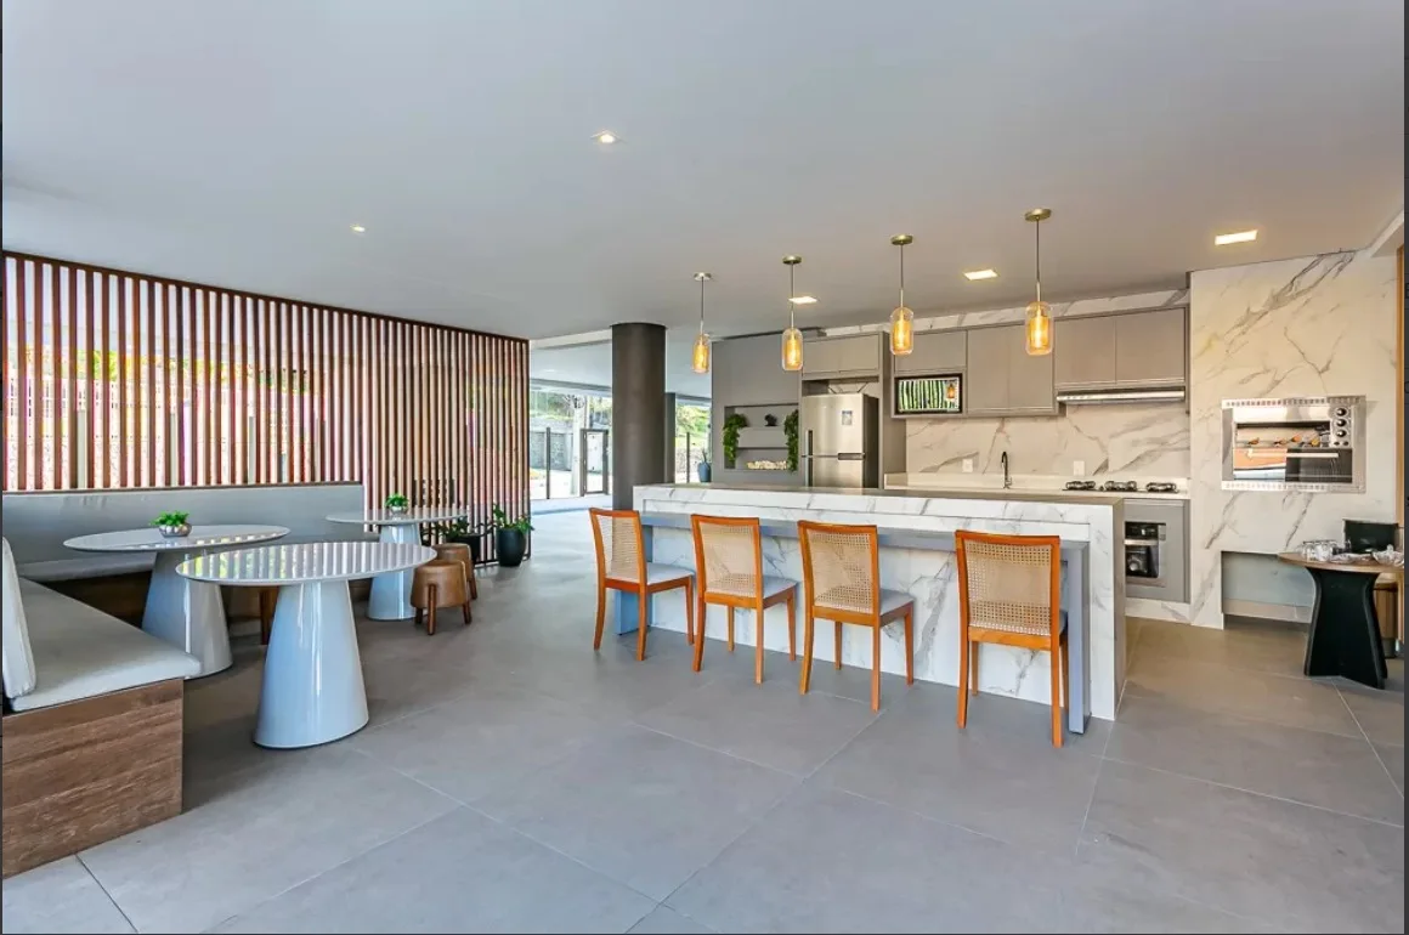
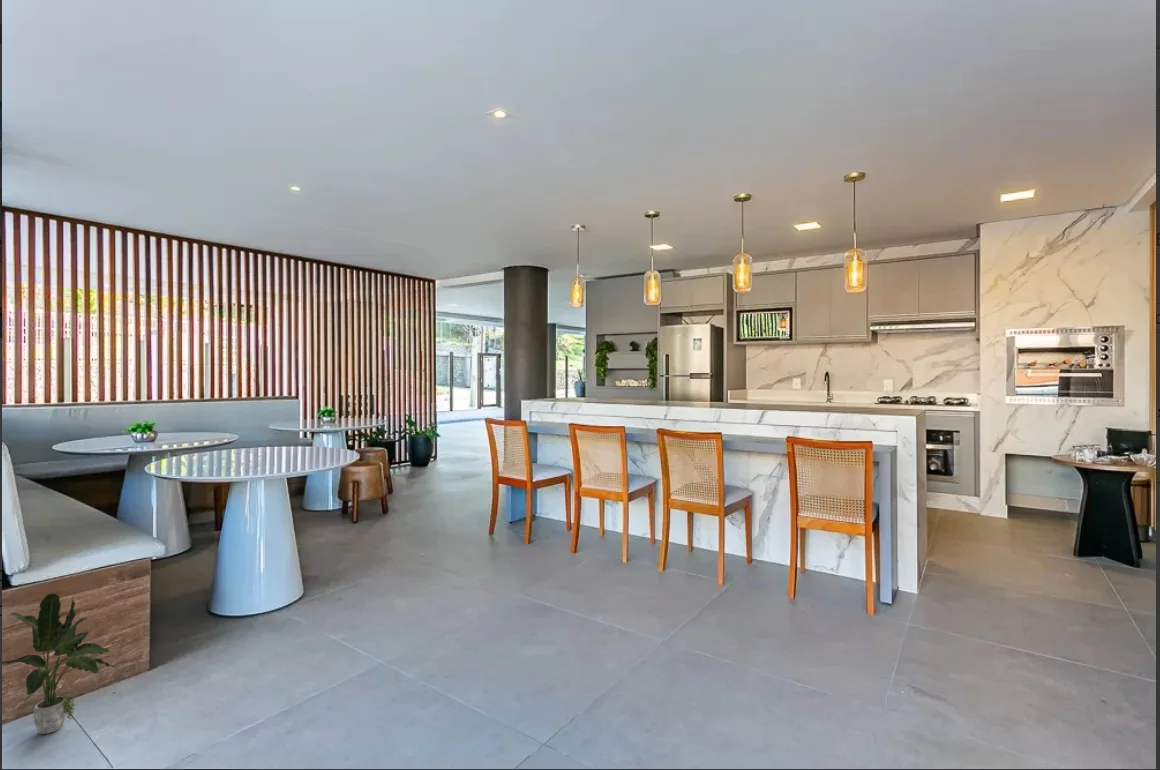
+ potted plant (57, 663)
